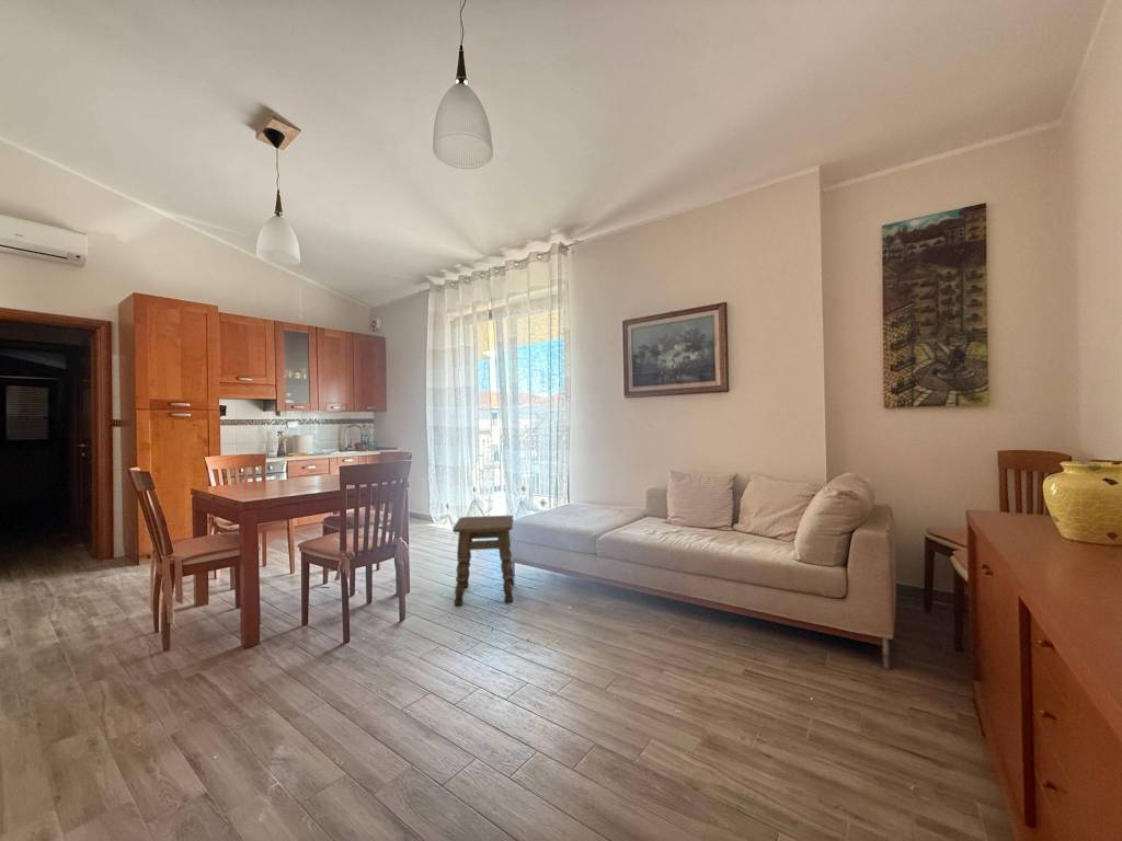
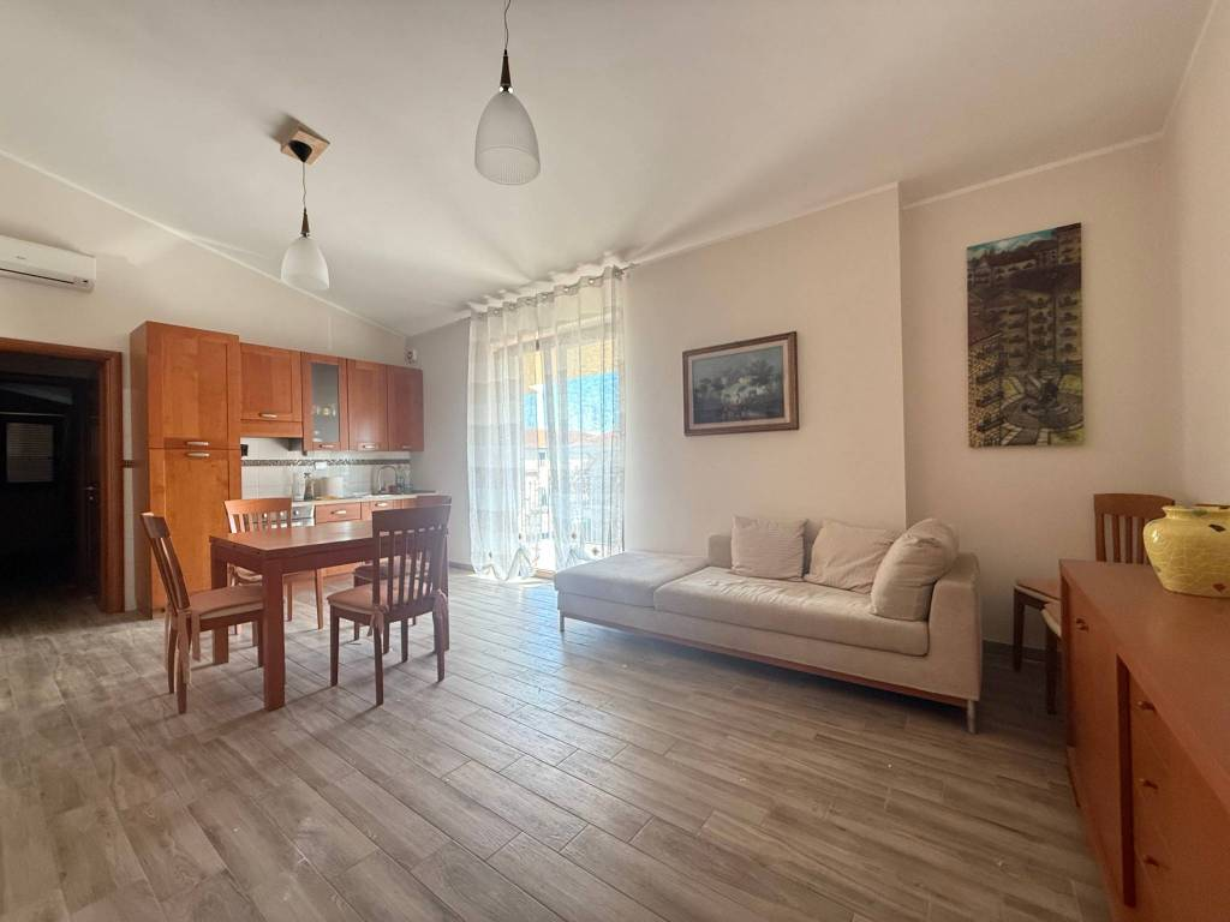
- side table (484, 549)
